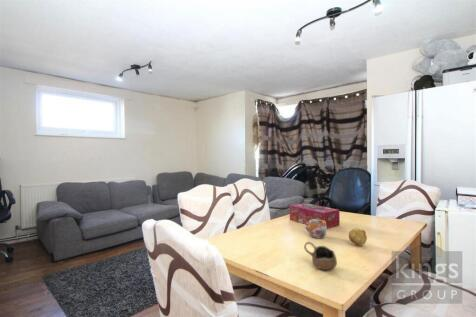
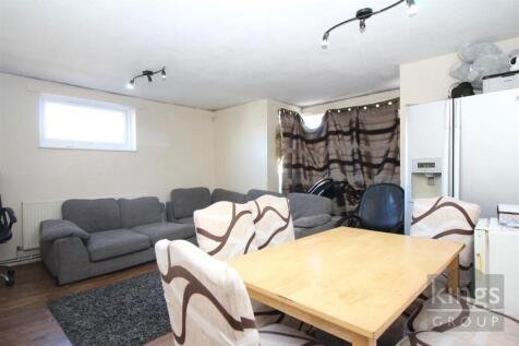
- tissue box (313, 214)
- mug (315, 228)
- fruit (357, 237)
- cup (321, 254)
